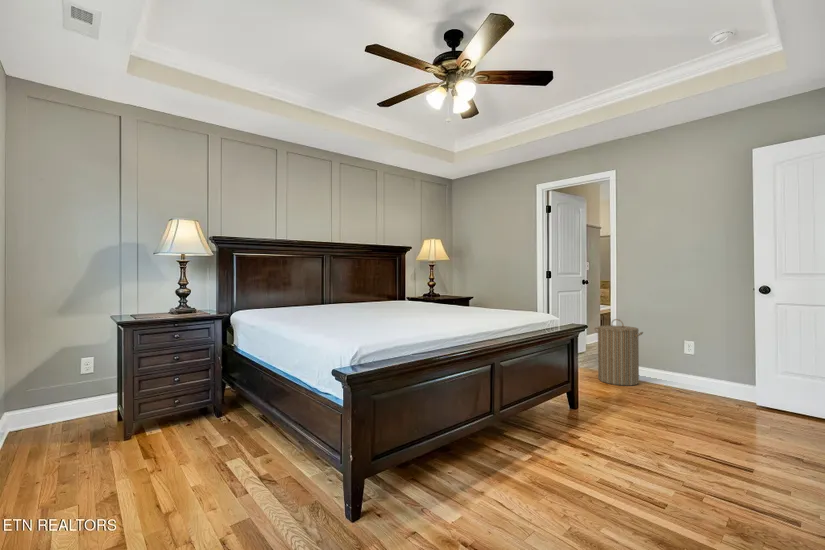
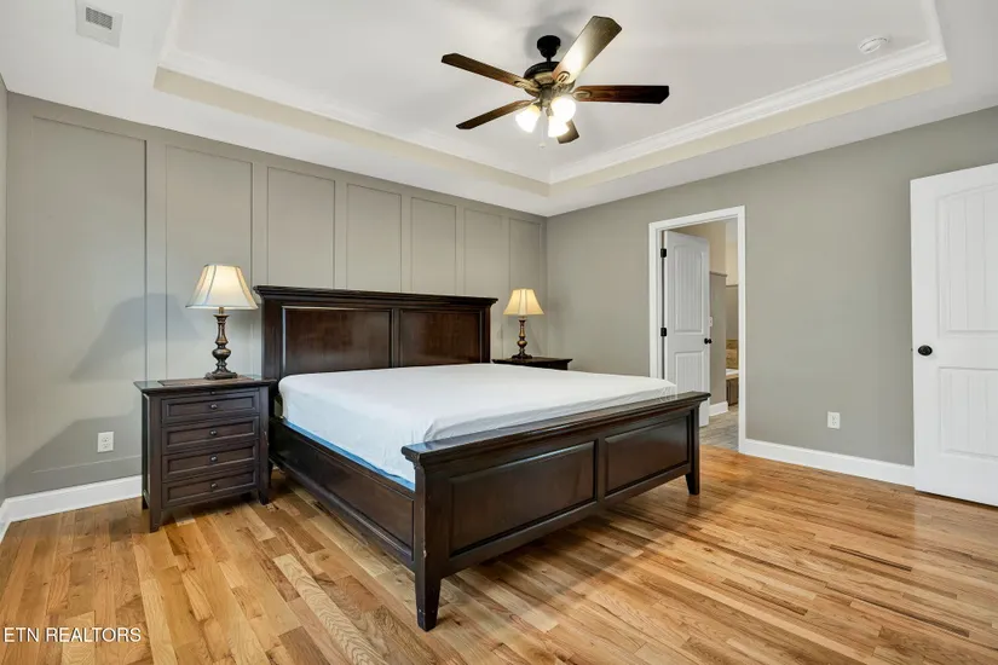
- laundry hamper (617, 349)
